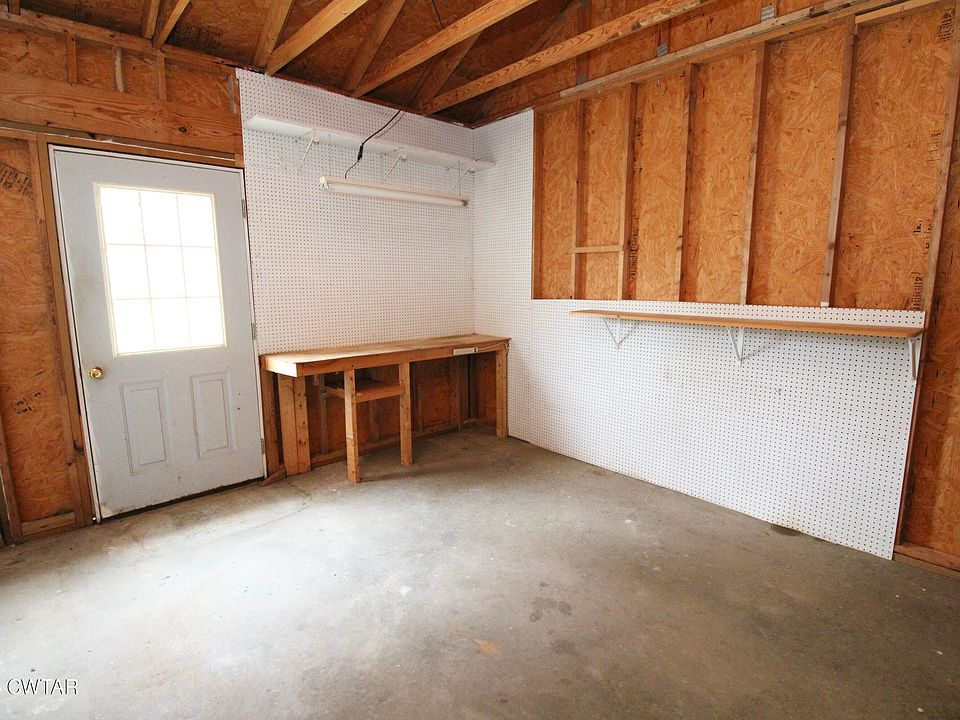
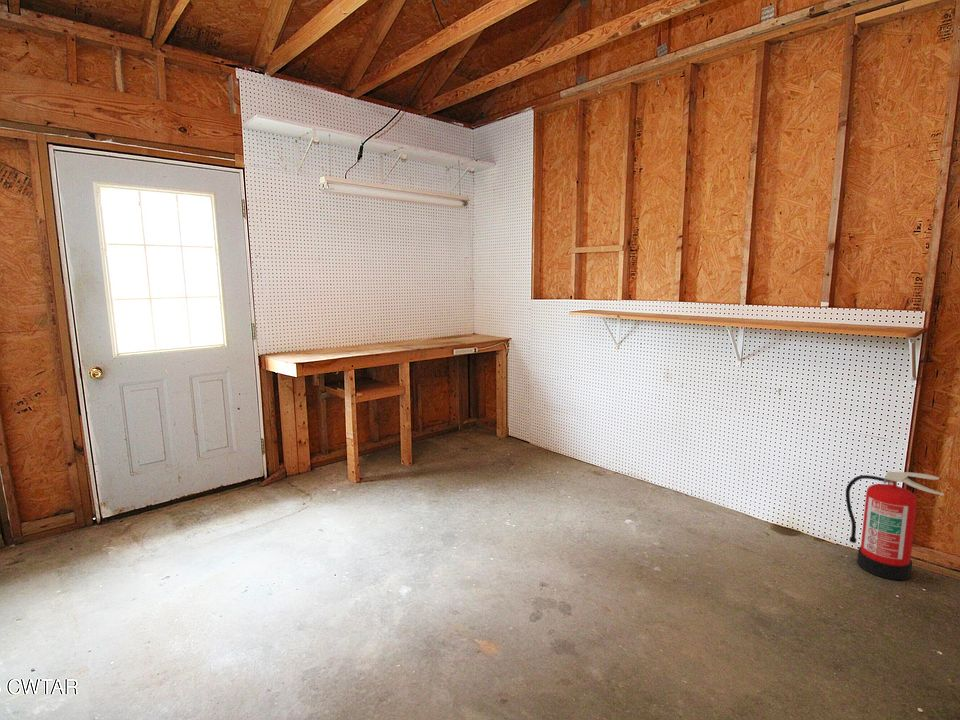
+ fire extinguisher (889, 519)
